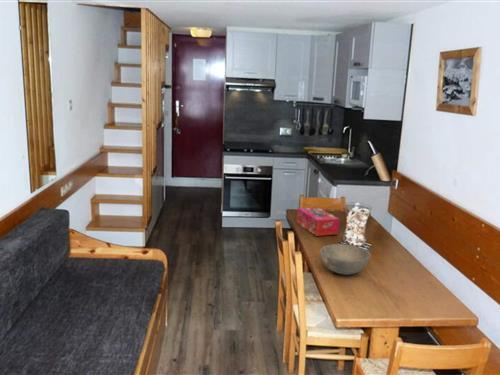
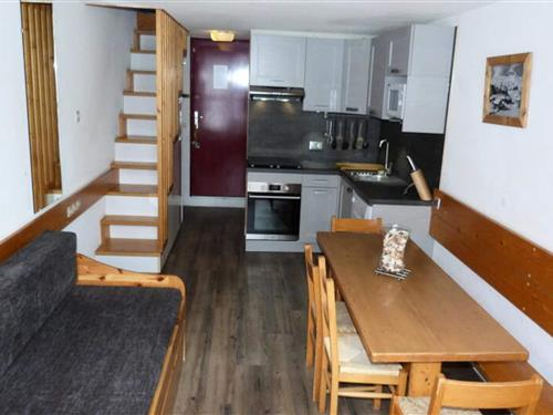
- bowl (344, 261)
- tissue box (317, 220)
